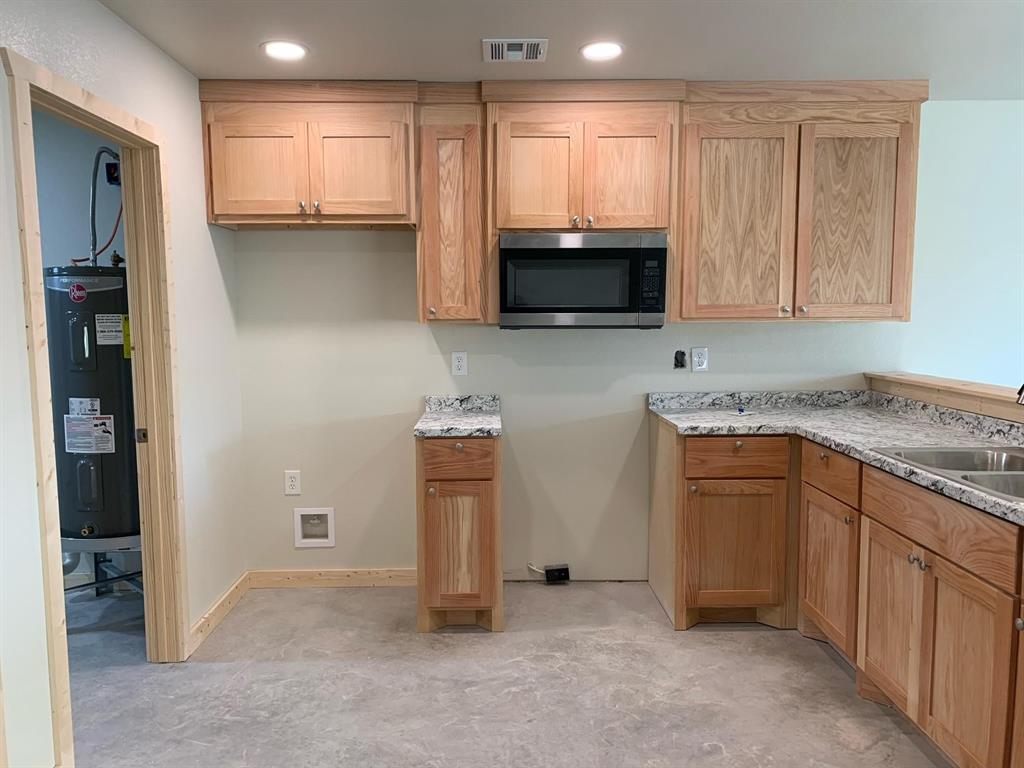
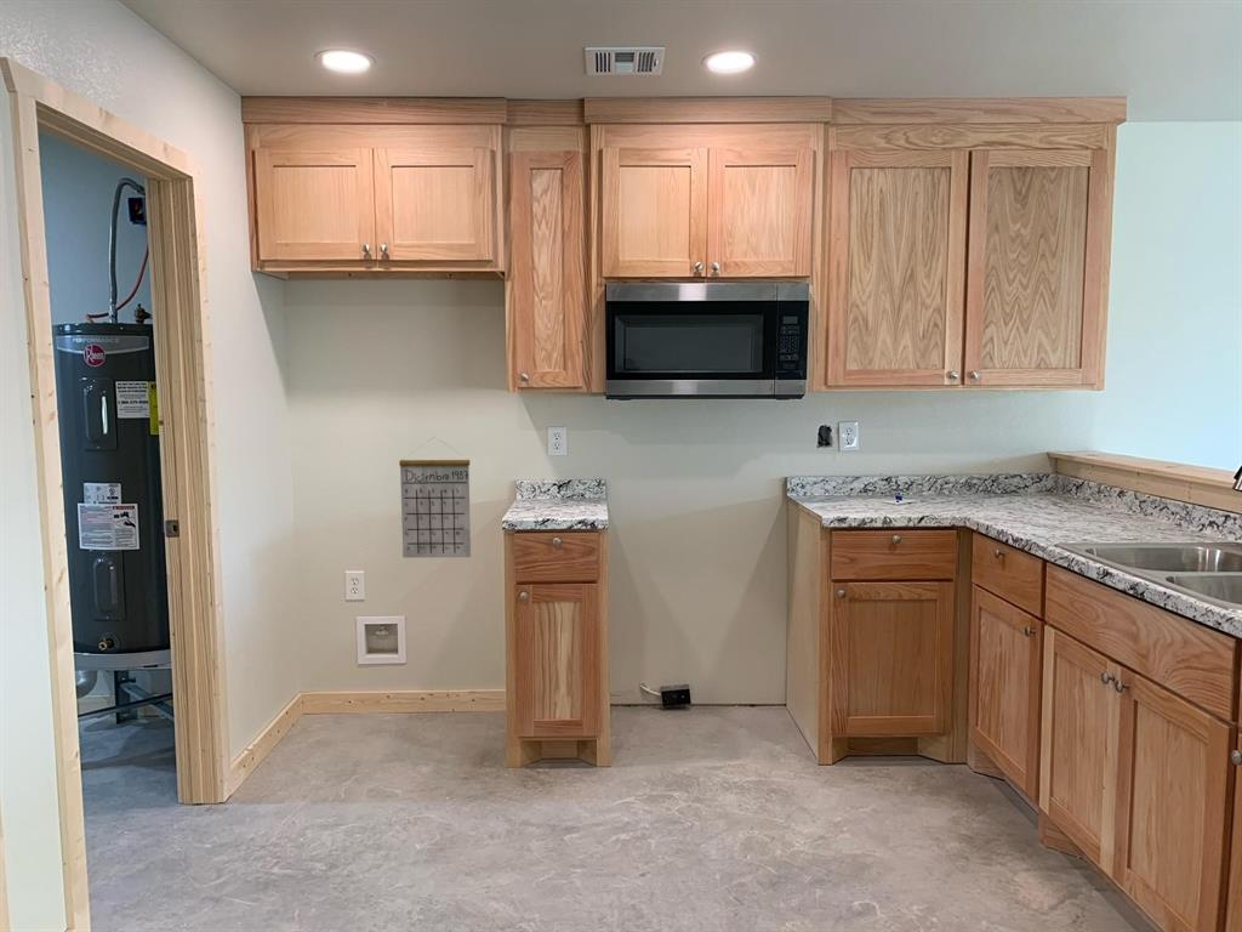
+ calendar (435, 496)
